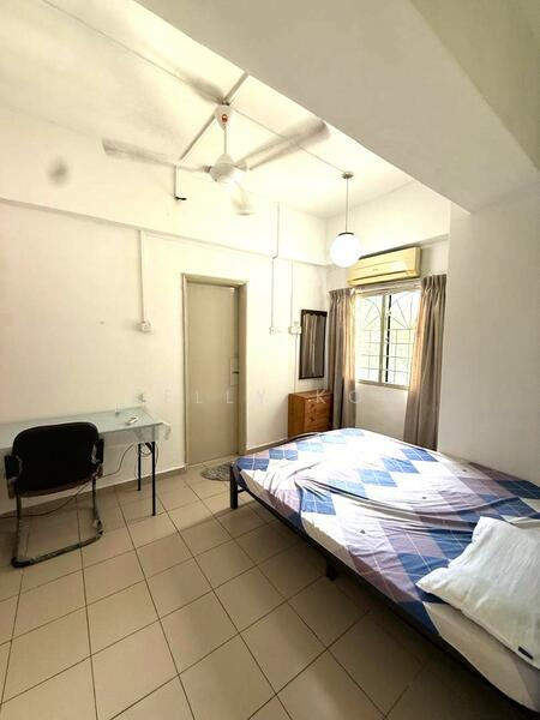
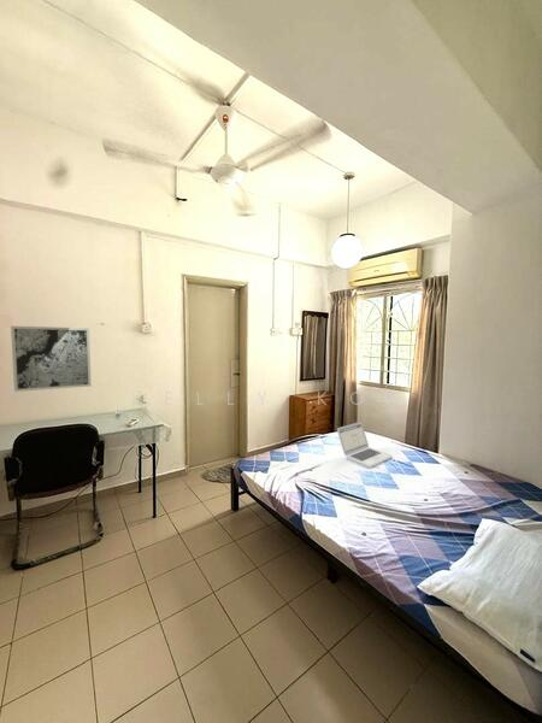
+ laptop (364, 442)
+ wall art (53, 358)
